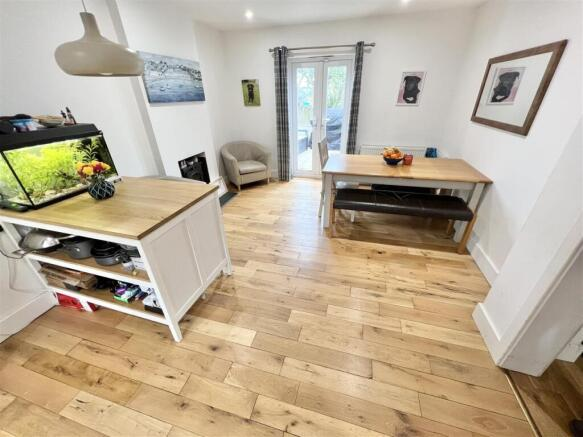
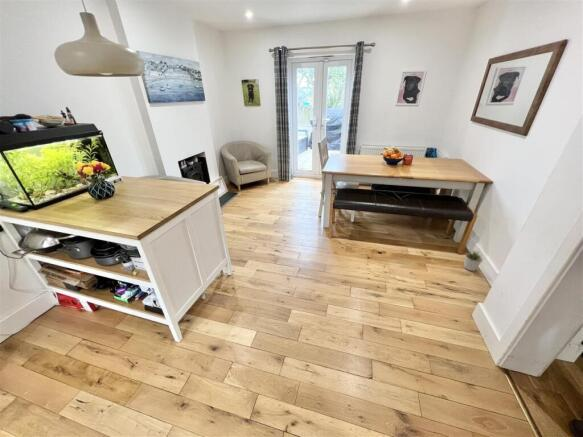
+ potted plant (472, 258)
